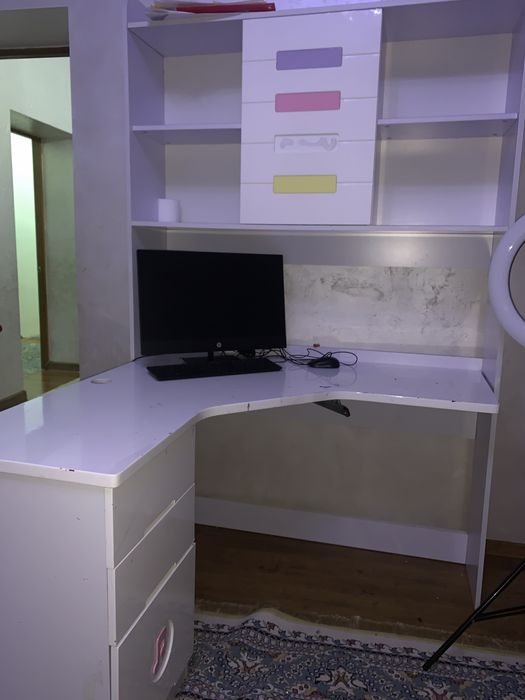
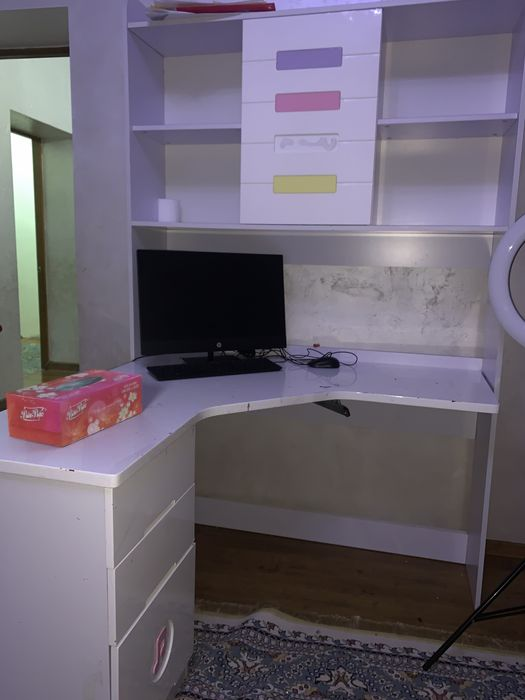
+ tissue box (79, 403)
